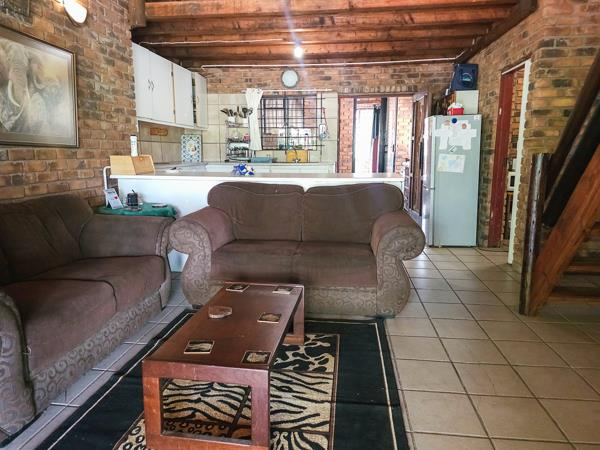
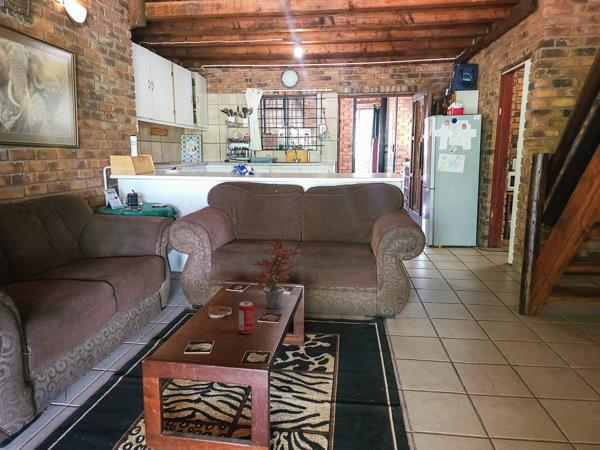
+ potted plant (275, 266)
+ beverage can (246, 317)
